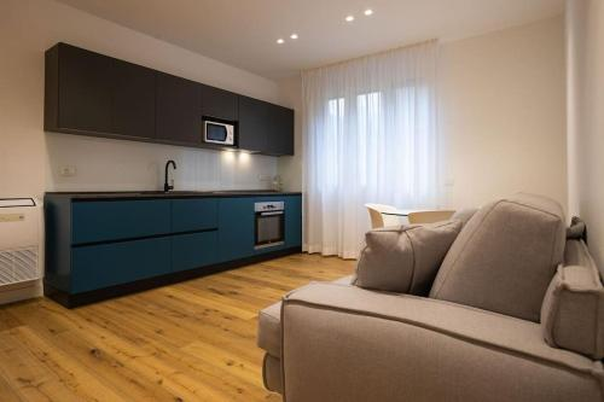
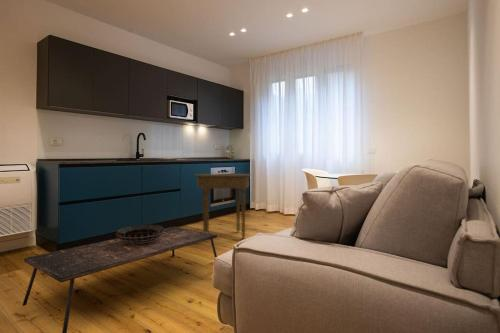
+ side table (236, 205)
+ coffee table (133, 261)
+ decorative bowl (141, 235)
